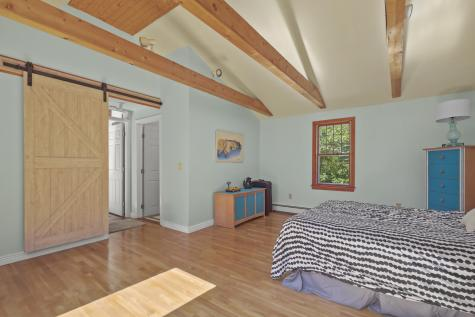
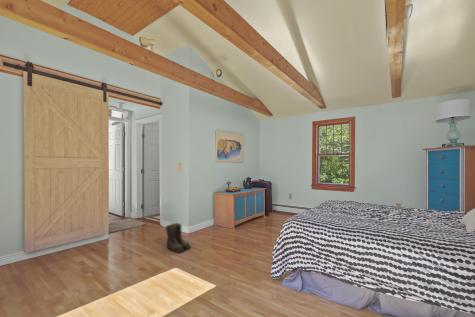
+ boots (177, 236)
